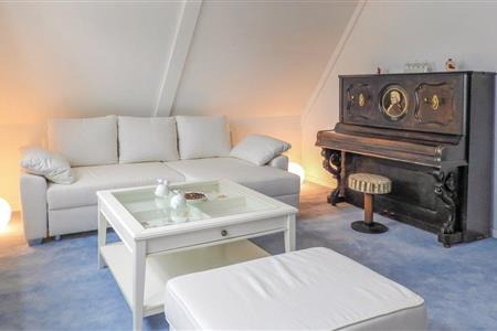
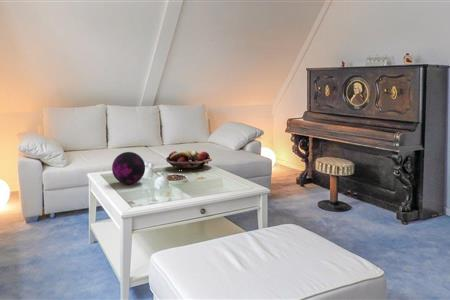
+ decorative orb (128, 168)
+ fruit basket (189, 158)
